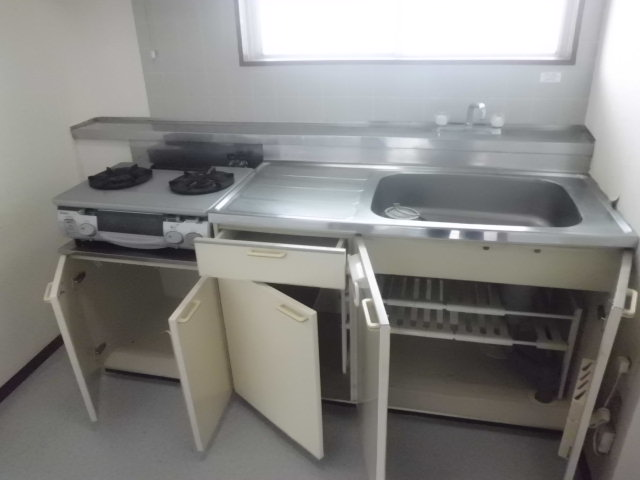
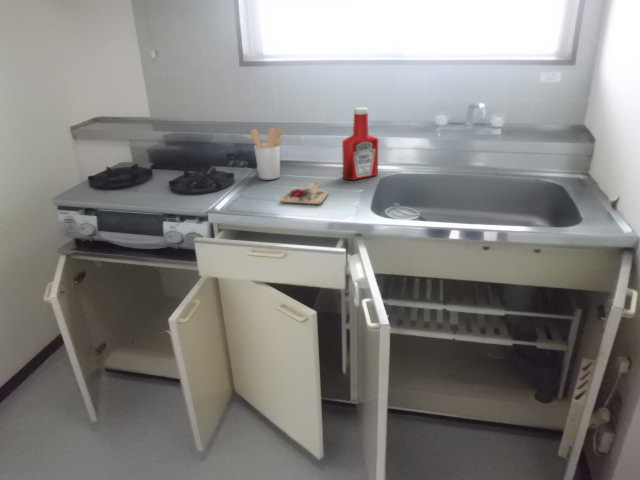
+ soap bottle (360, 143)
+ cutting board (308, 190)
+ utensil holder (270, 152)
